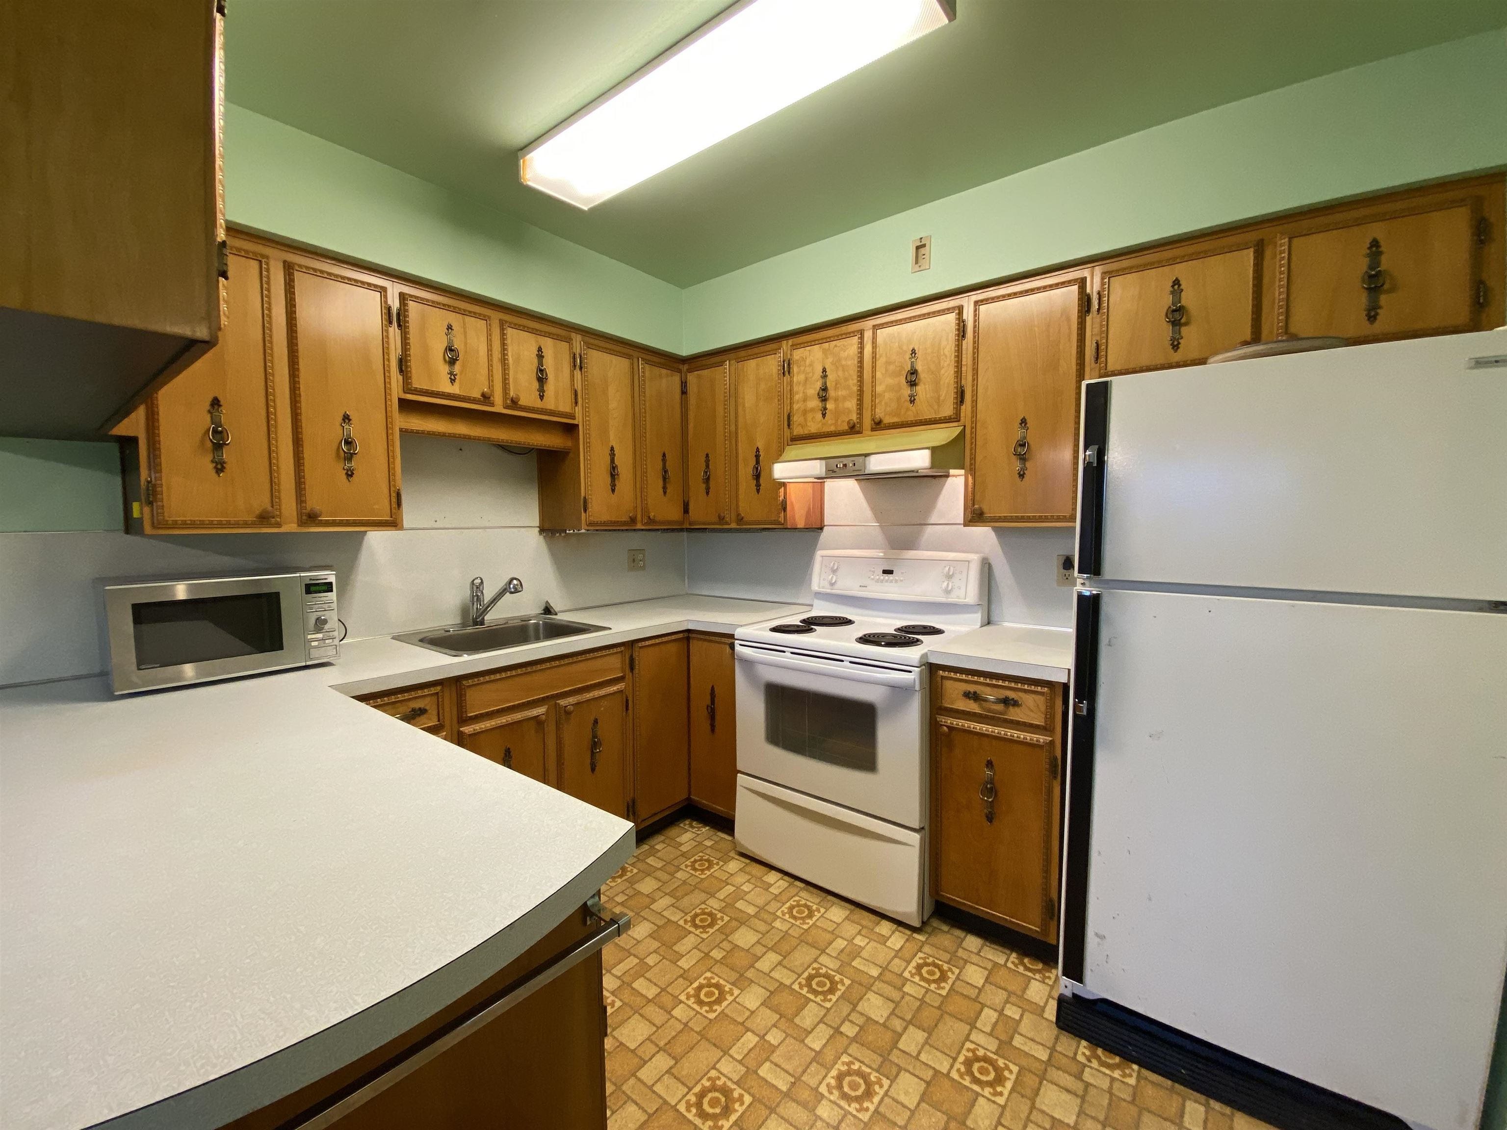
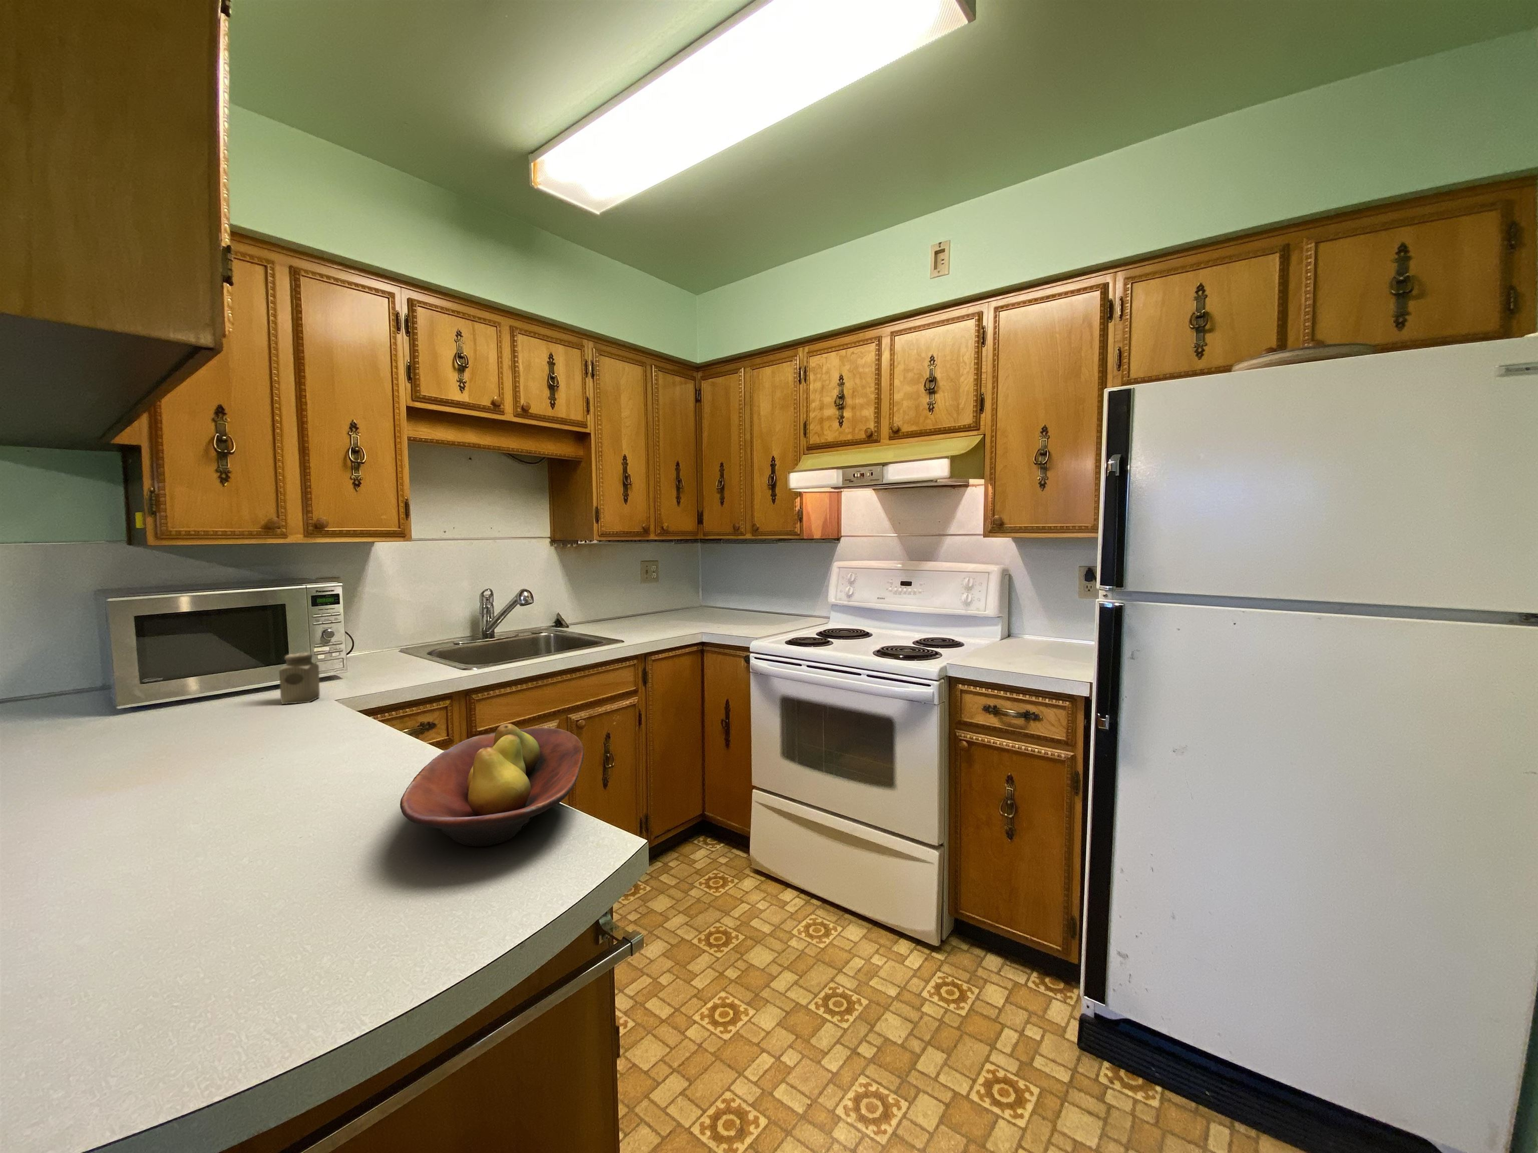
+ salt shaker (299, 677)
+ fruit bowl (503, 769)
